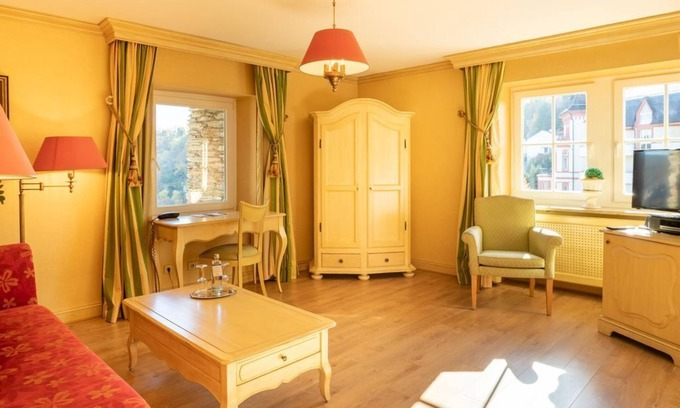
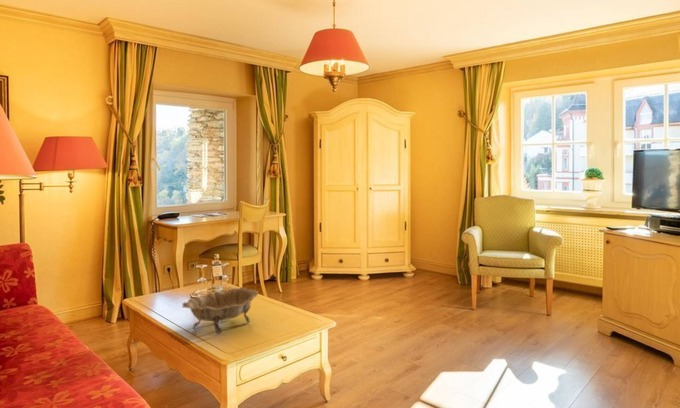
+ decorative bowl (222, 310)
